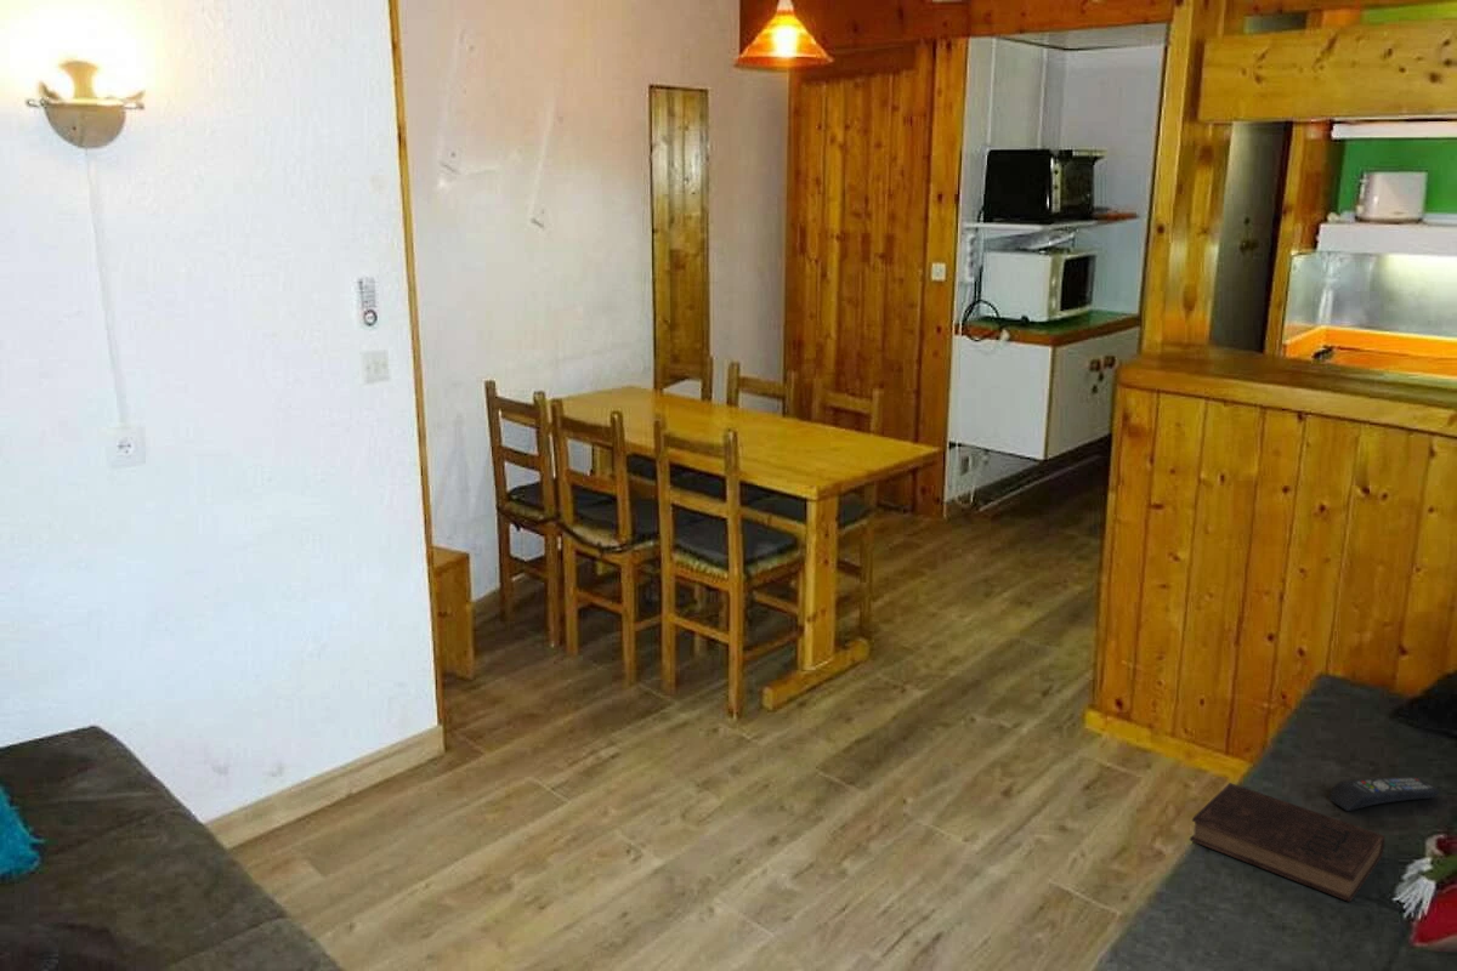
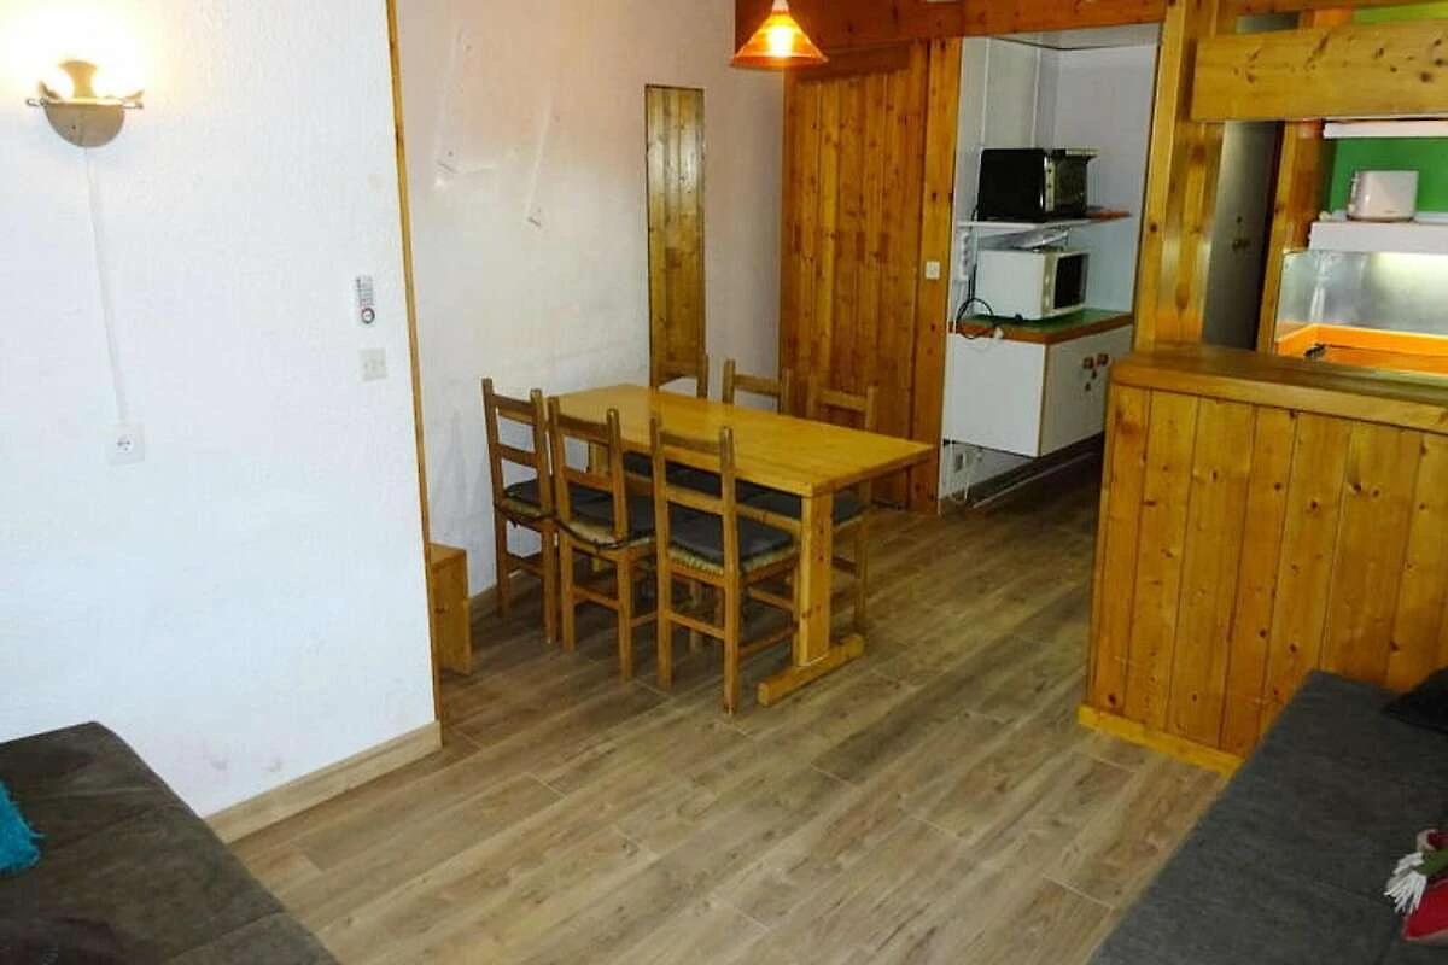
- book (1286, 837)
- remote control (1384, 790)
